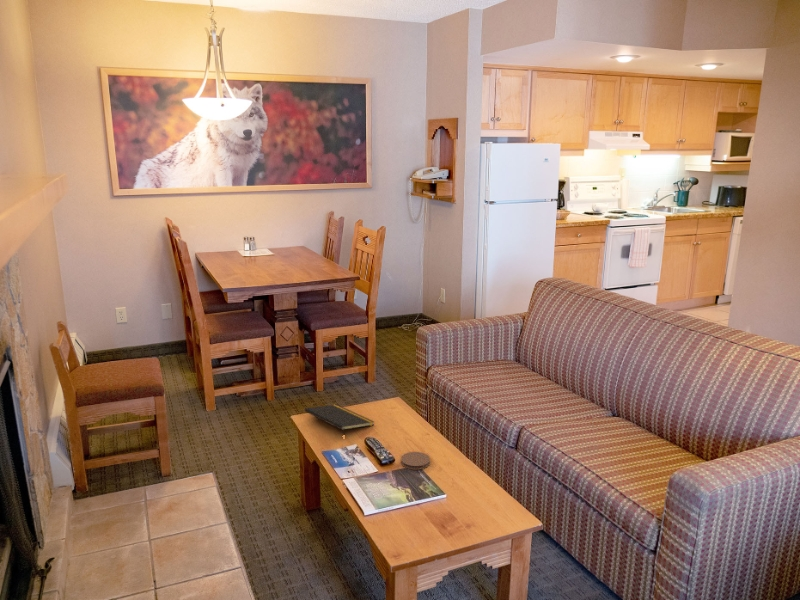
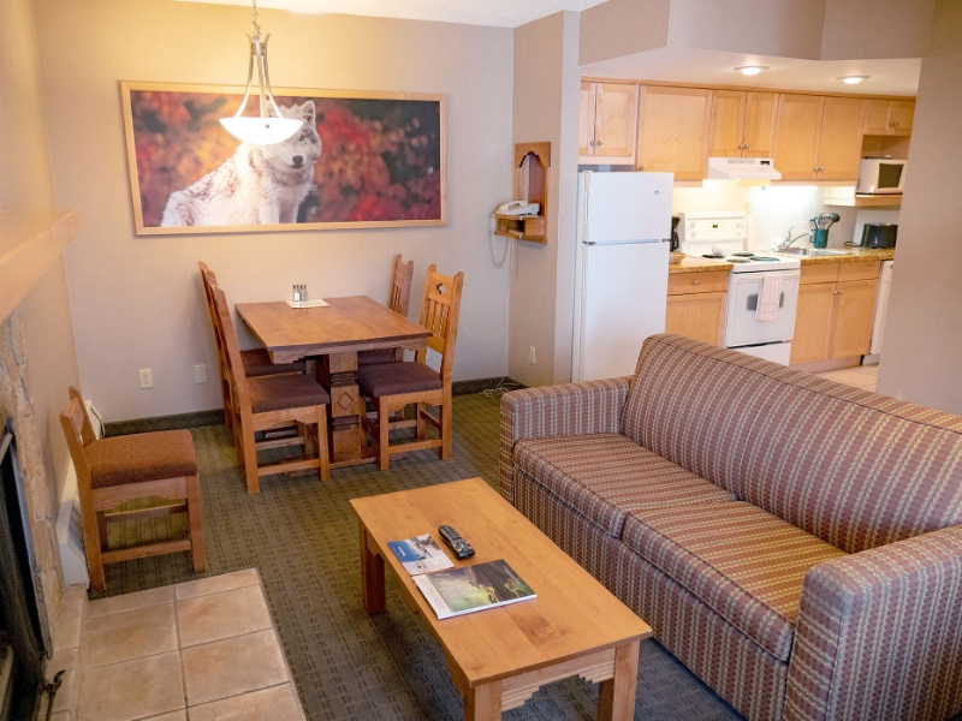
- notepad (339, 416)
- coaster (415, 460)
